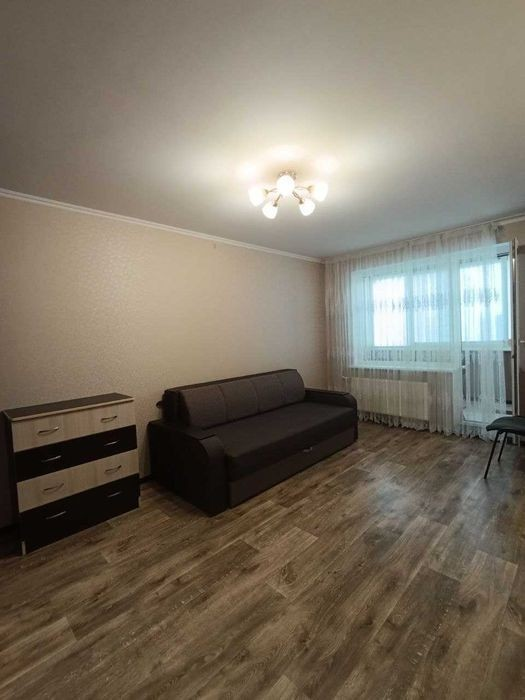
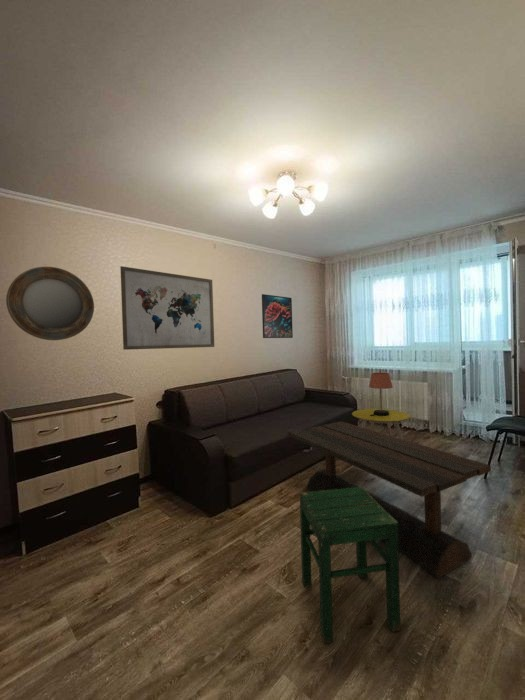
+ side table (388, 431)
+ wall art (172, 311)
+ coffee table (373, 474)
+ home mirror (53, 303)
+ stool (356, 555)
+ table lamp (380, 391)
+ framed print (277, 317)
